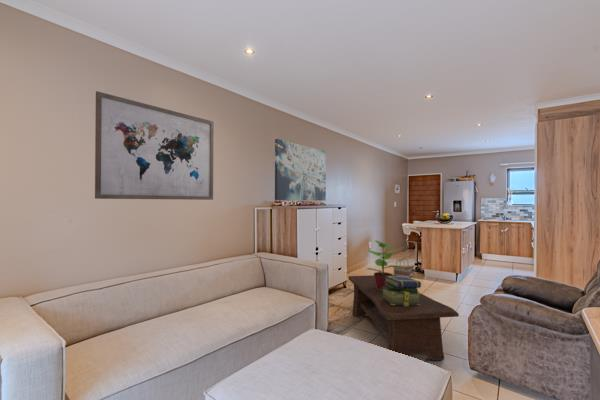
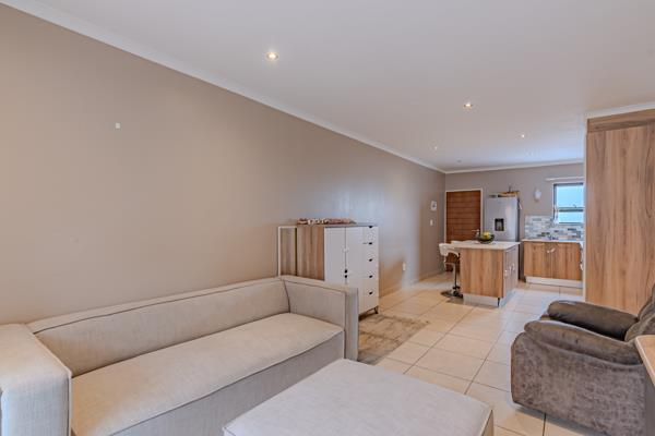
- potted plant (382, 262)
- stack of books (401, 289)
- wall art (303, 173)
- coffee table (390, 312)
- basket (402, 268)
- wall art (163, 154)
